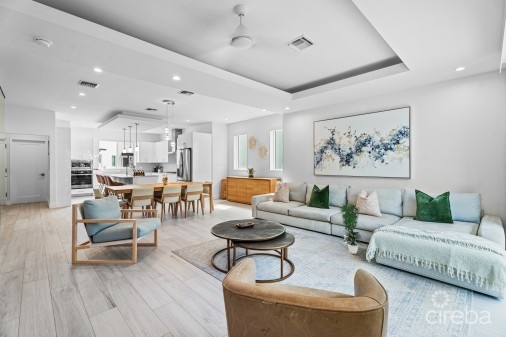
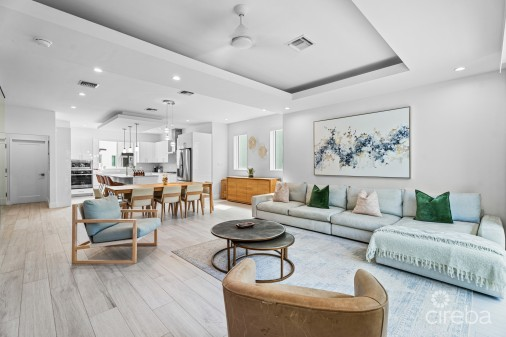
- potted plant (350, 225)
